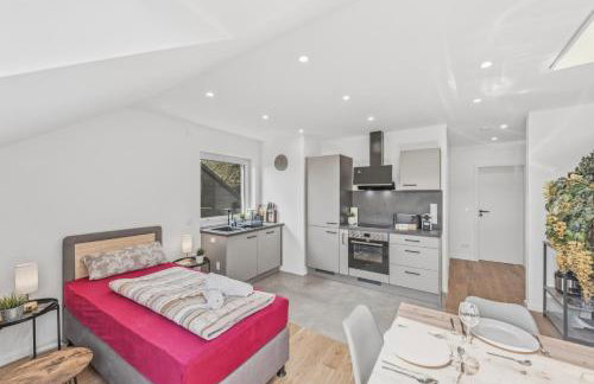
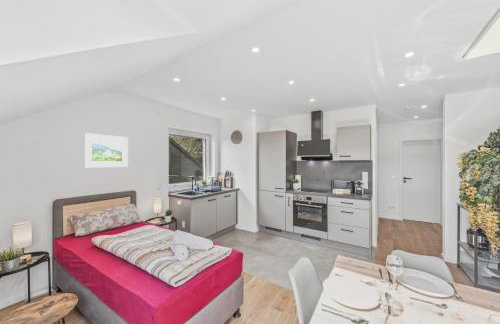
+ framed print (107, 151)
